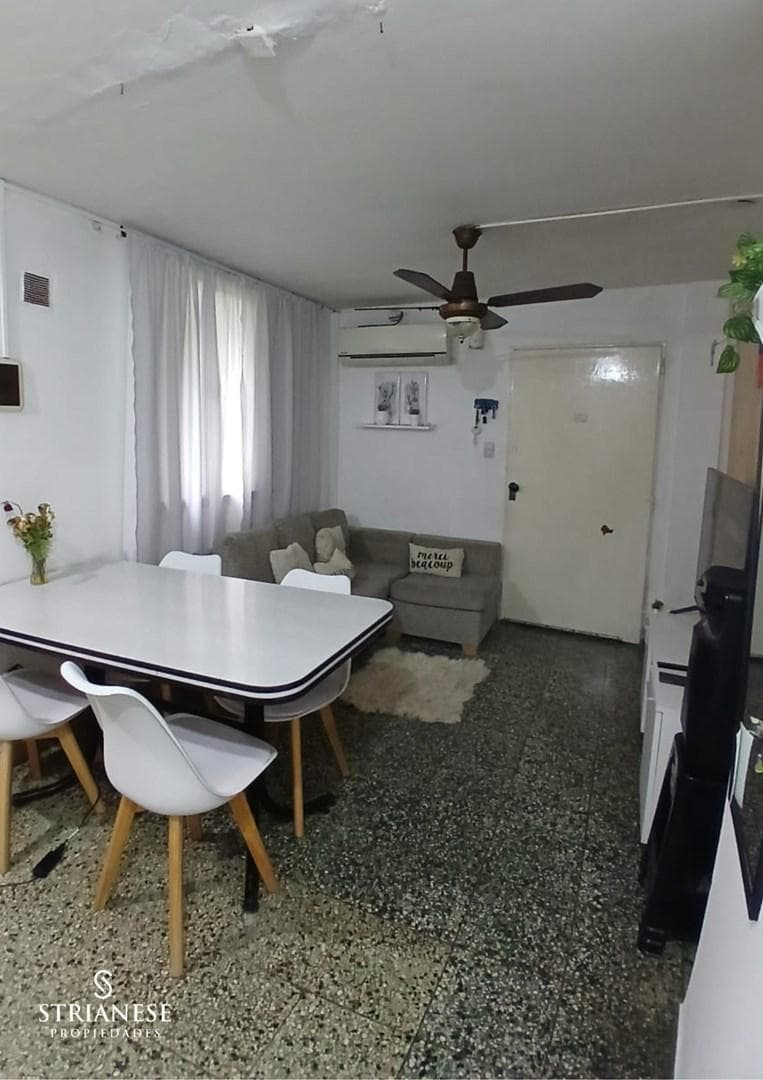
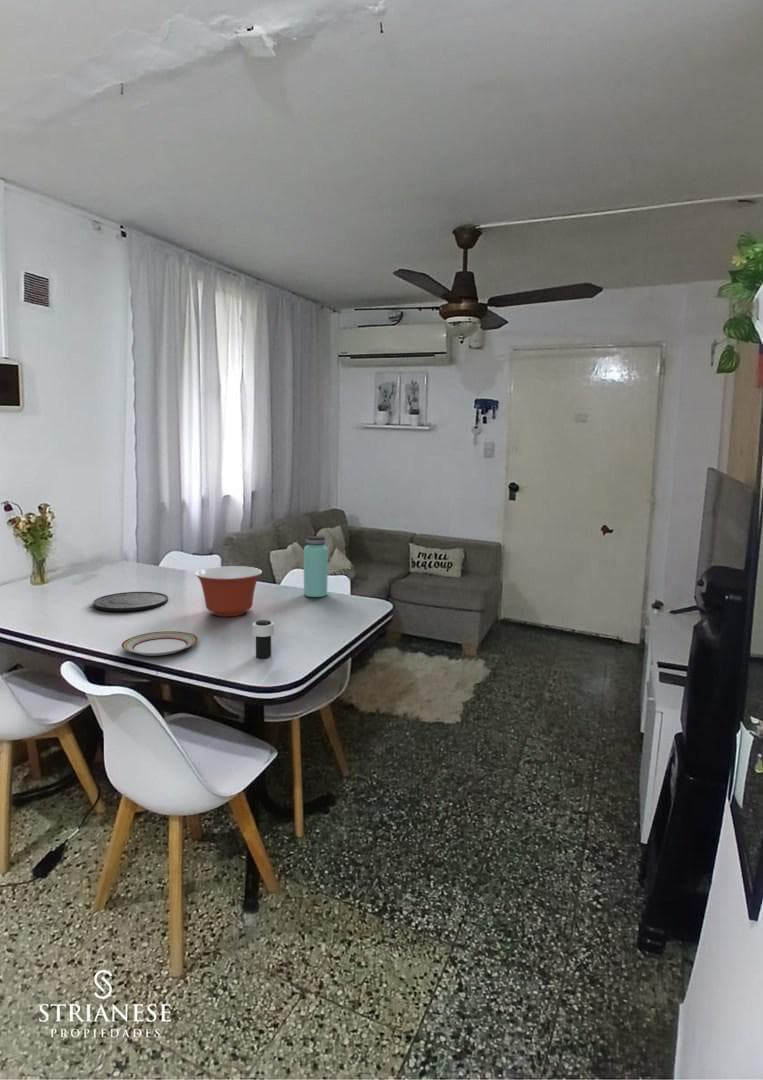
+ plate (131, 600)
+ mixing bowl (229, 592)
+ plate (160, 644)
+ bottle (315, 566)
+ cup (263, 639)
